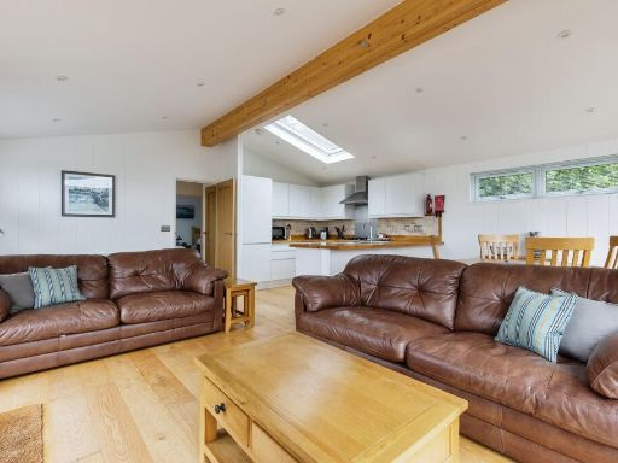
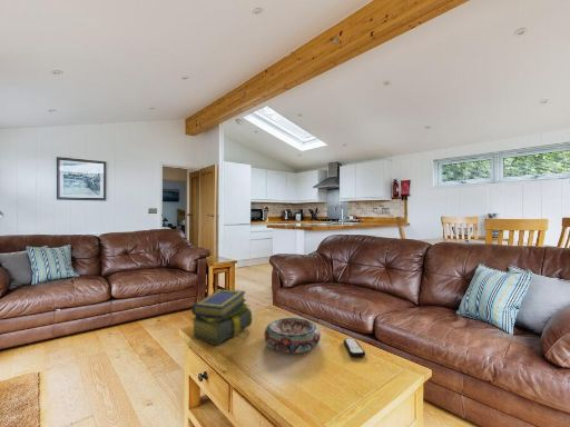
+ stack of books (222, 314)
+ remote control (353, 347)
+ decorative bowl (292, 334)
